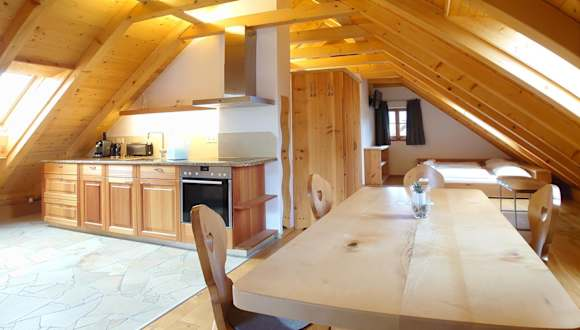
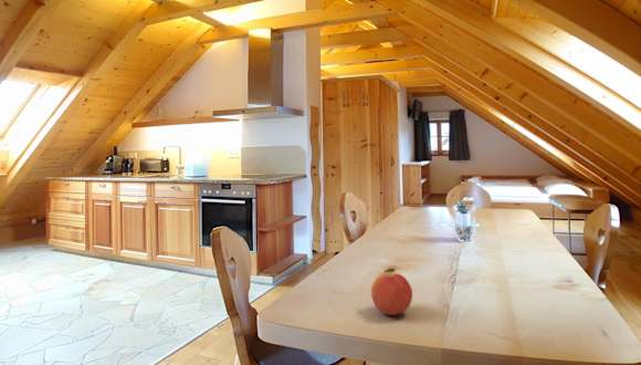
+ apple (391, 291)
